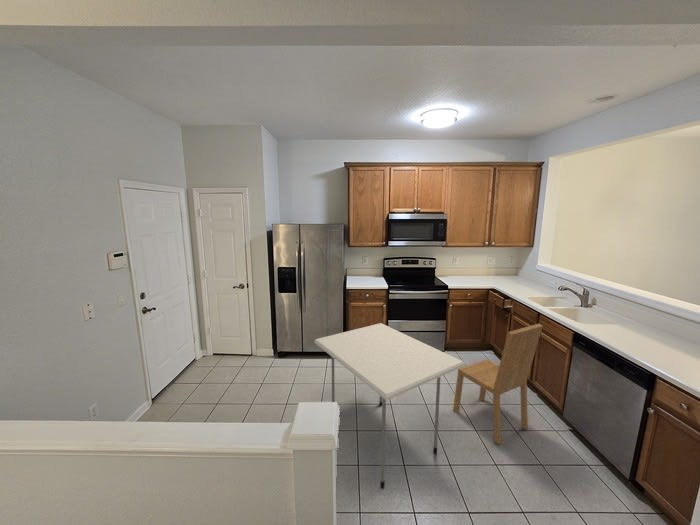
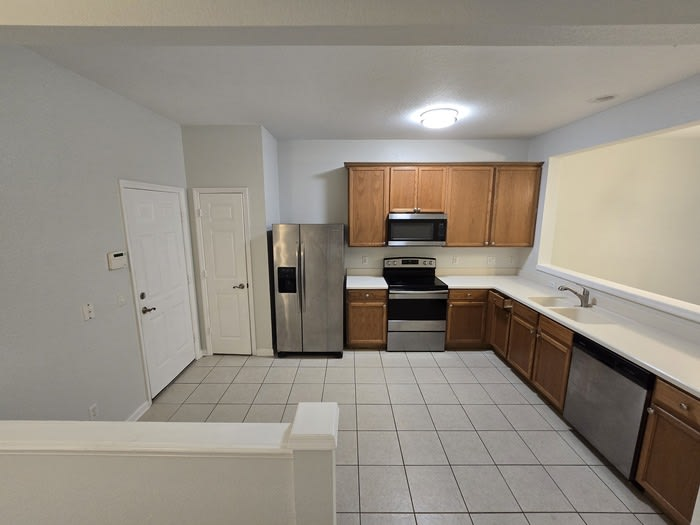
- dining chair (494, 371)
- dining table (382, 394)
